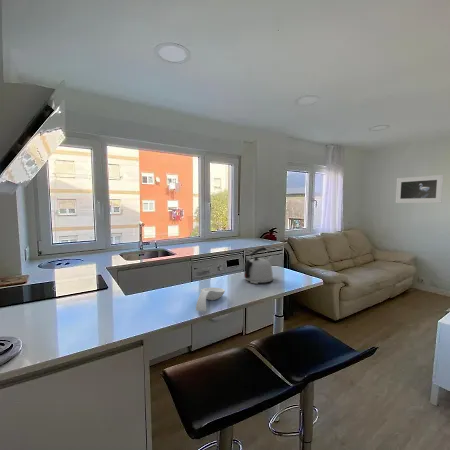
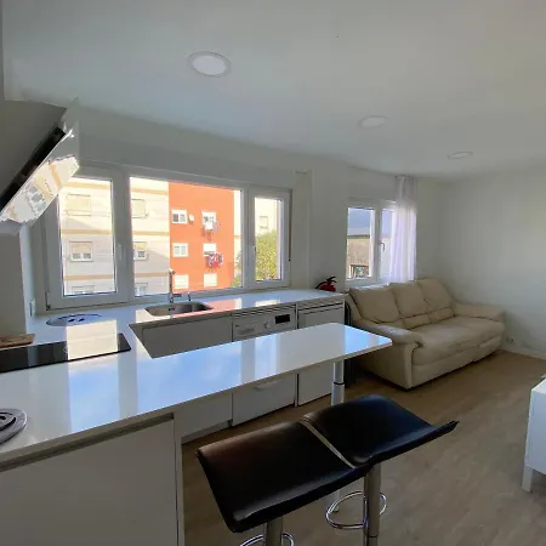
- kettle (259, 263)
- spoon rest (209, 294)
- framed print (417, 189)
